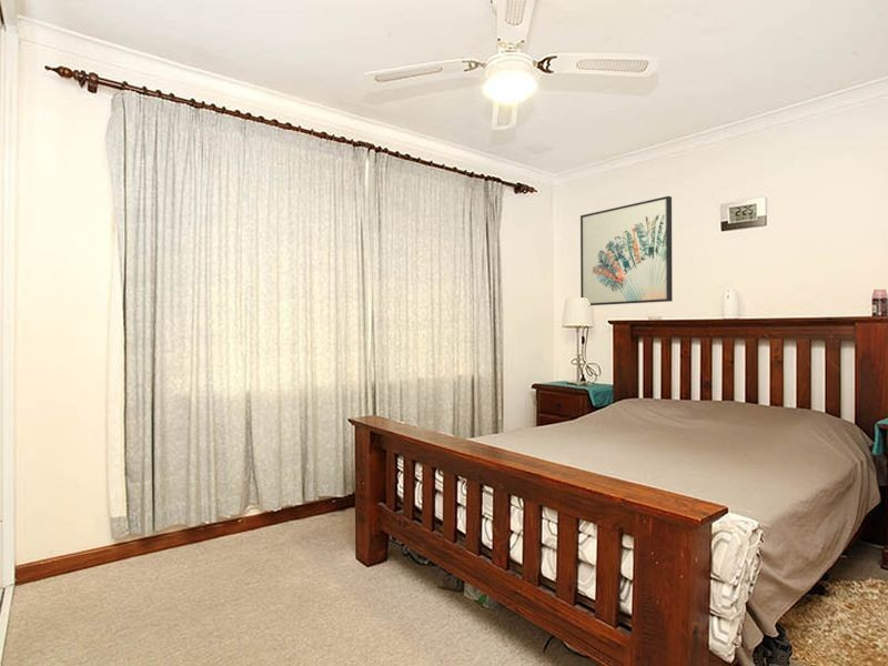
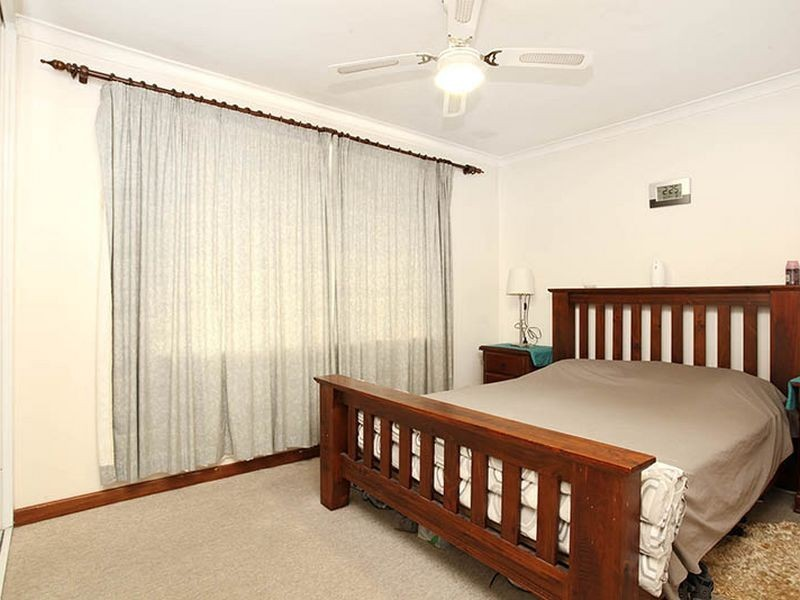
- wall art (623, 255)
